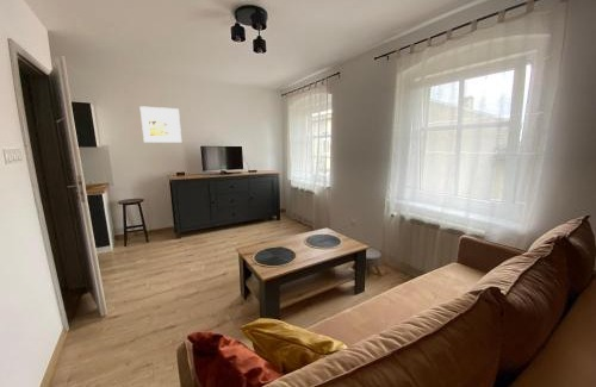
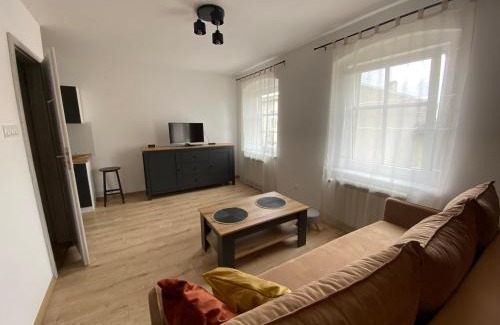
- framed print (161, 125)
